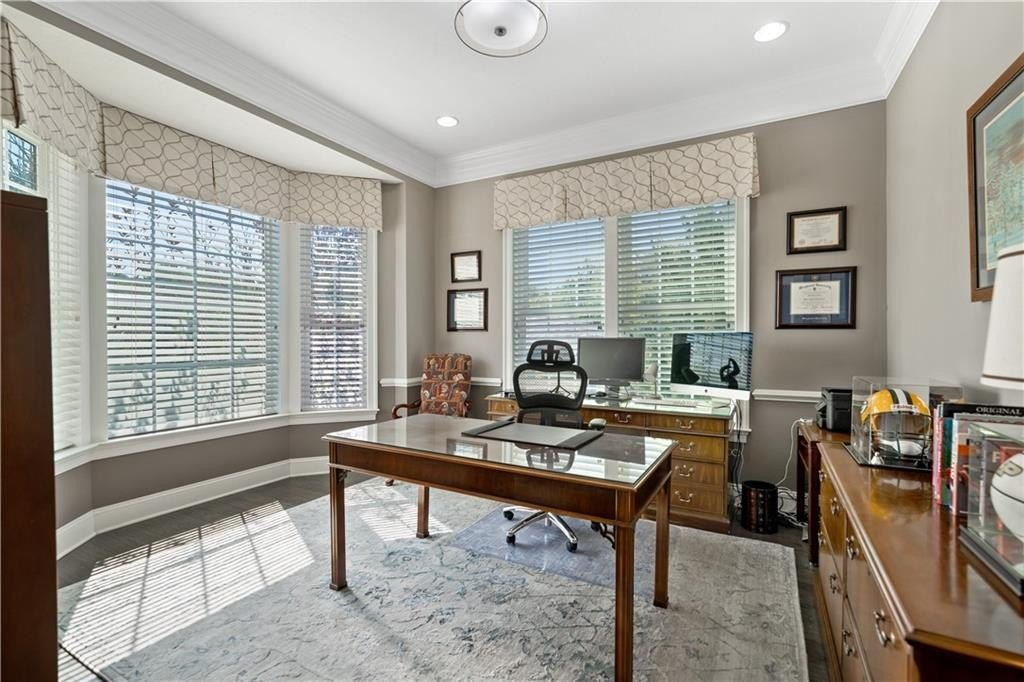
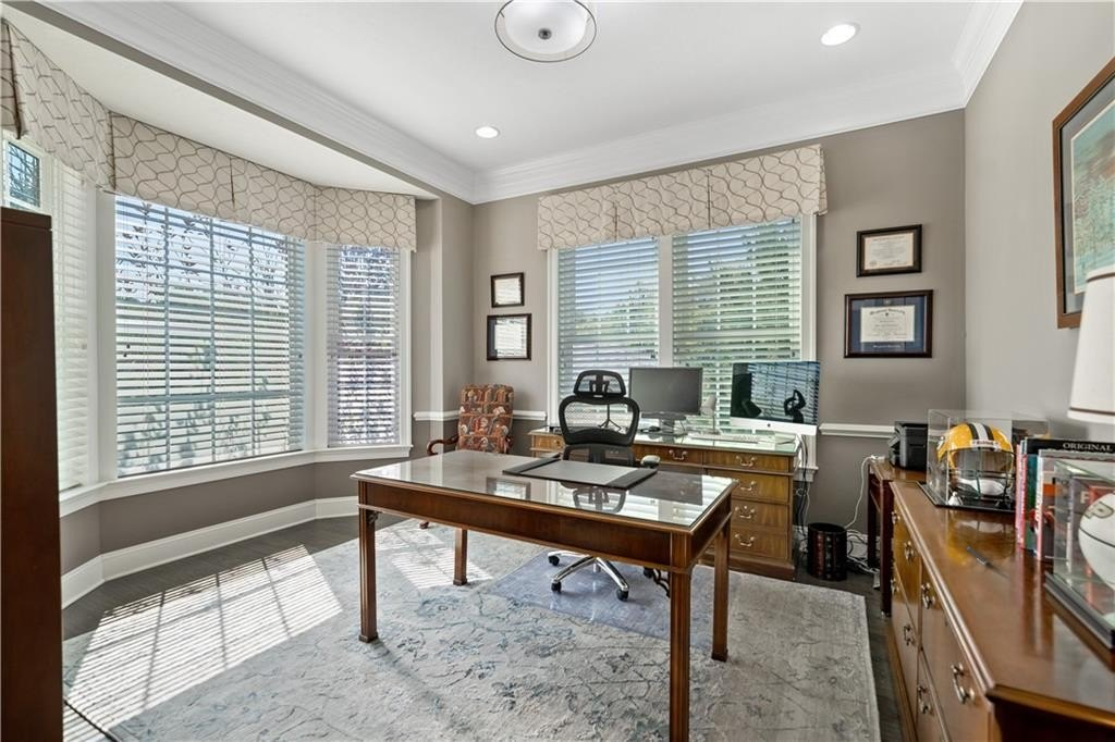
+ pen (976, 554)
